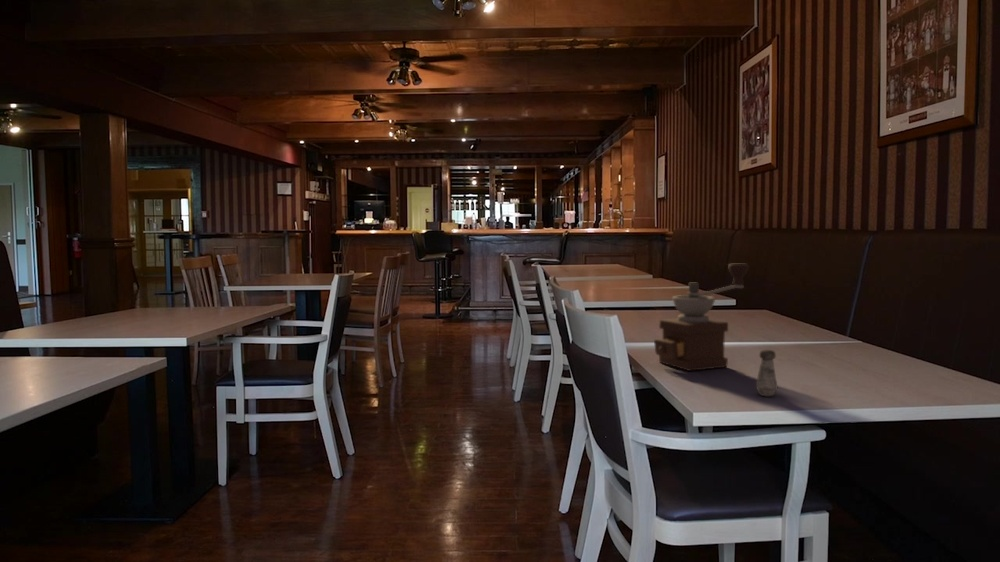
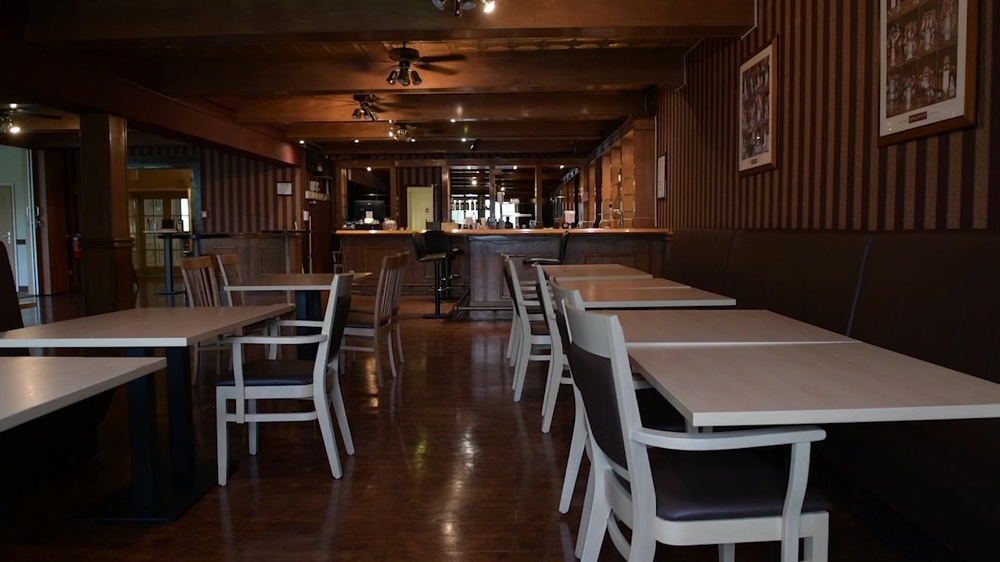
- coffee grinder (702, 316)
- salt shaker (766, 372)
